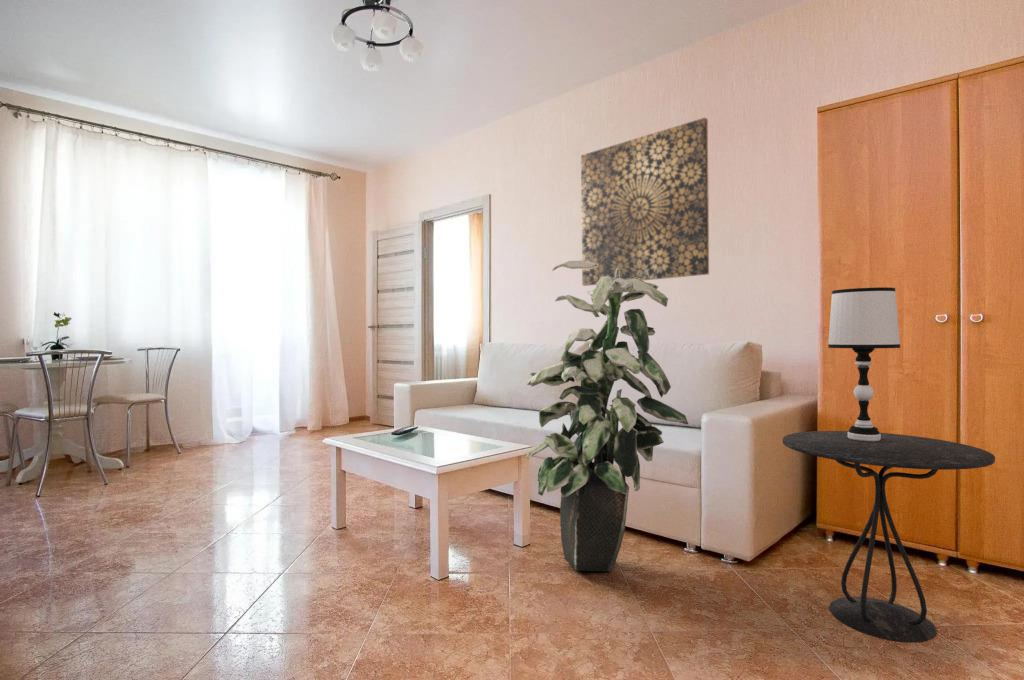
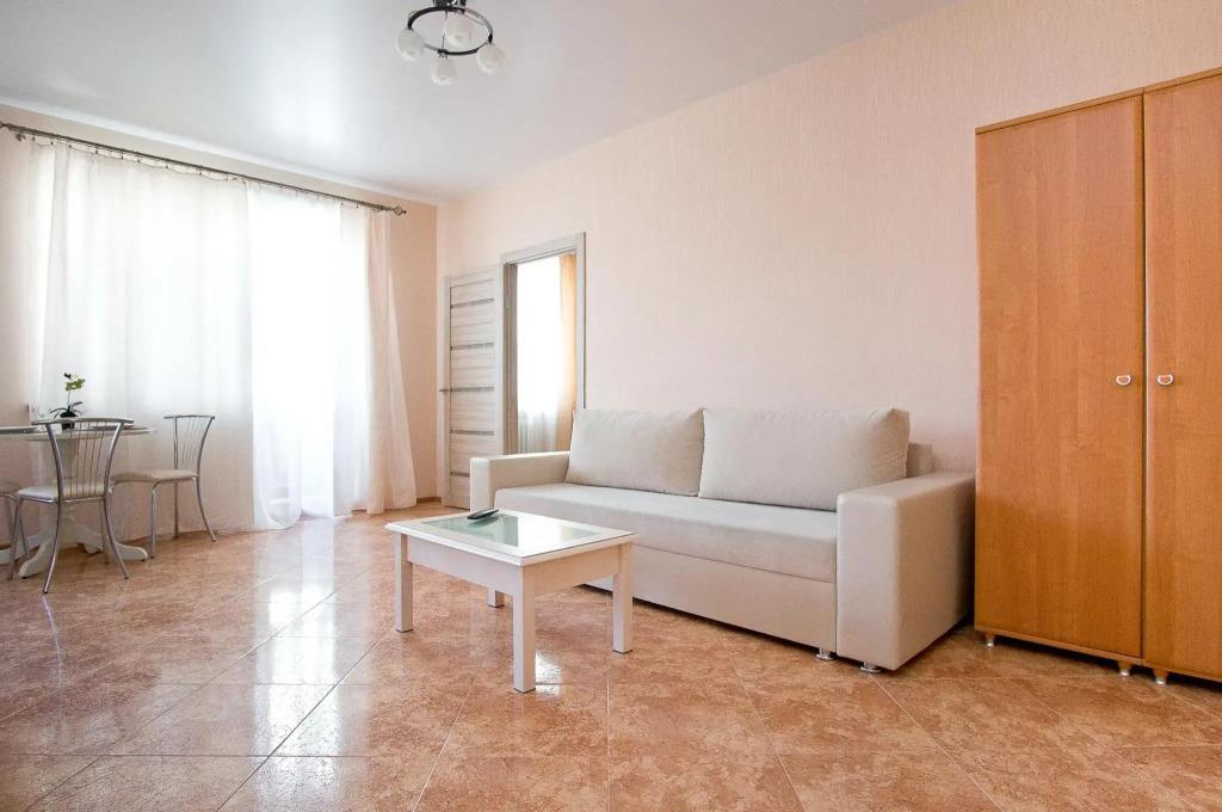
- wall art (639, 209)
- indoor plant (595, 411)
- table lamp (863, 363)
- side table (882, 529)
